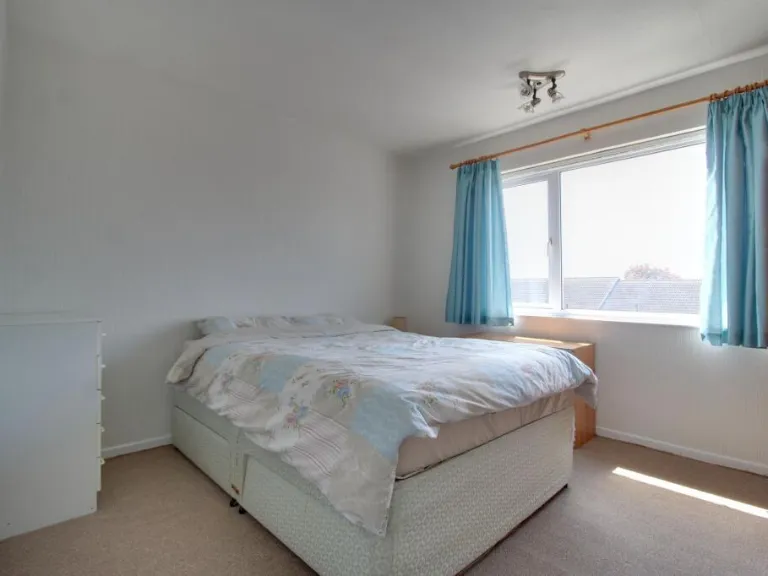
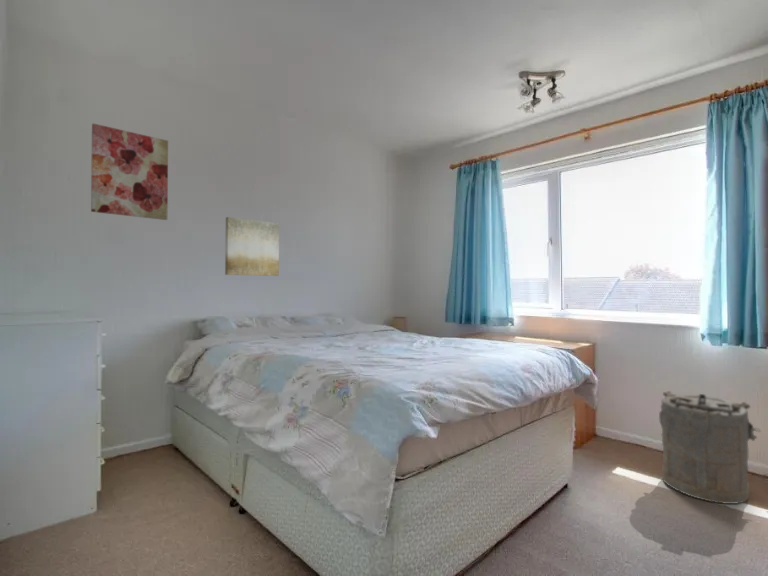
+ wall art (253, 248)
+ wall art (131, 174)
+ laundry hamper (700, 439)
